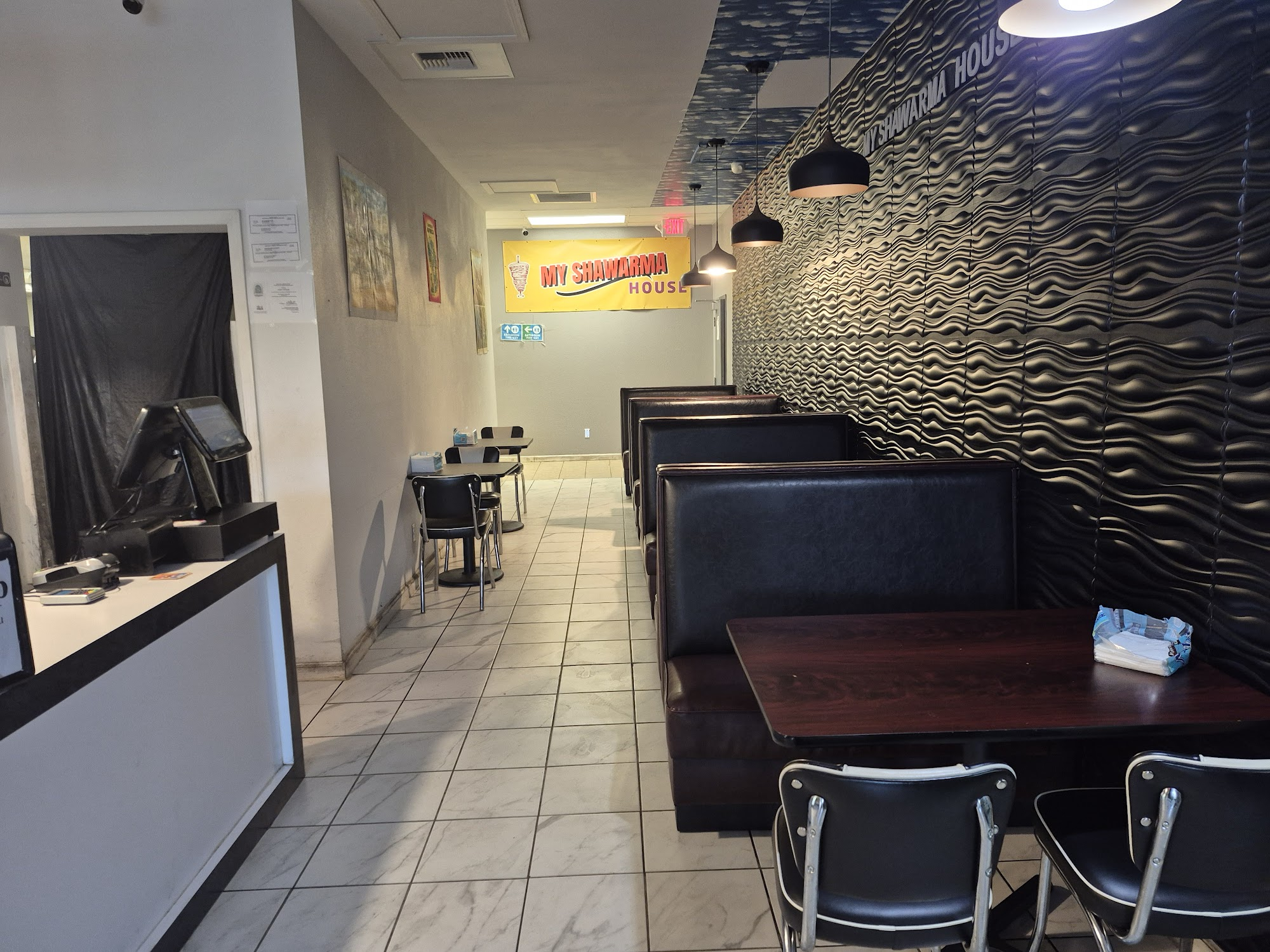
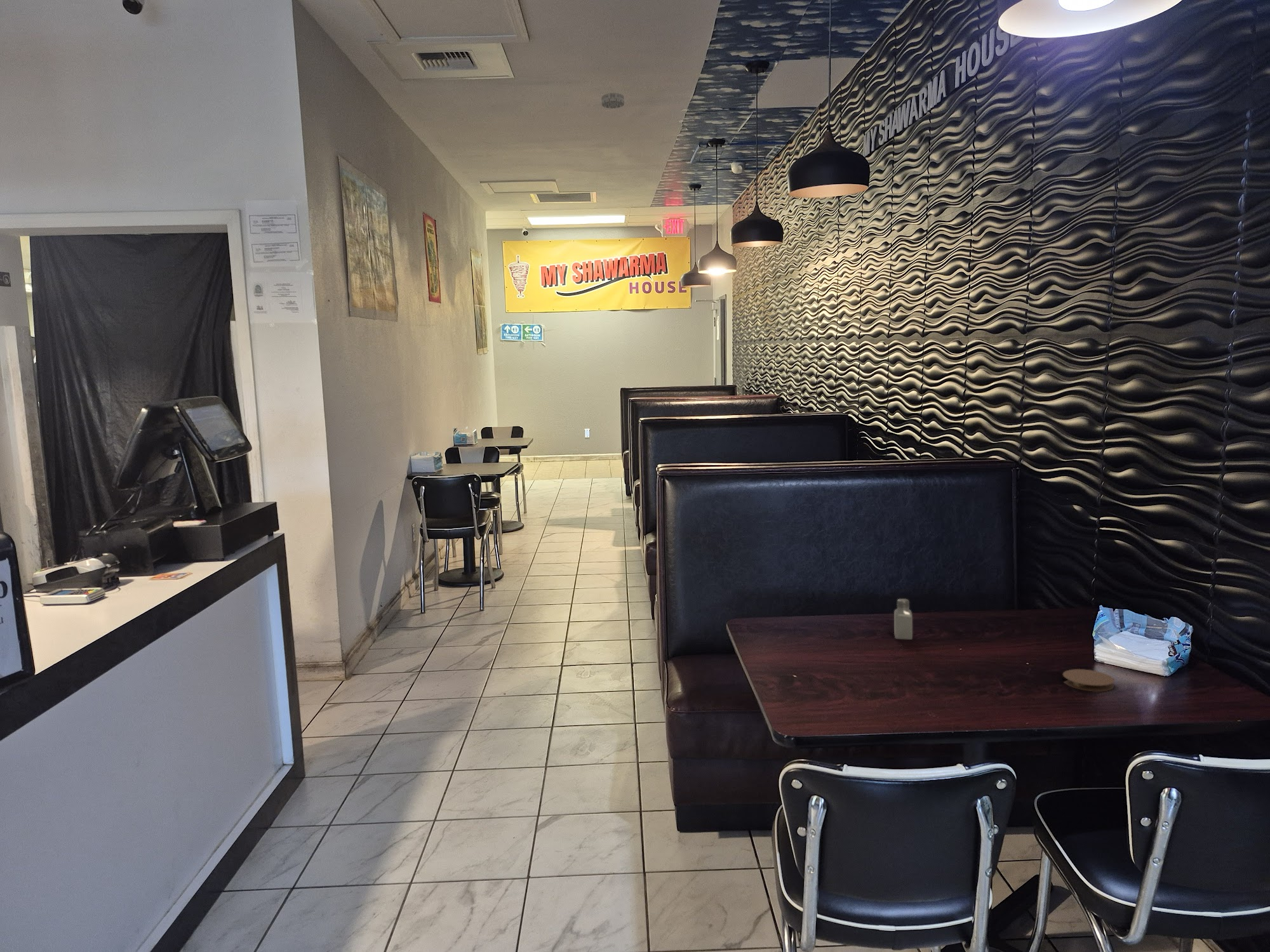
+ saltshaker (903, 618)
+ smoke detector (613, 100)
+ coaster (1088, 680)
